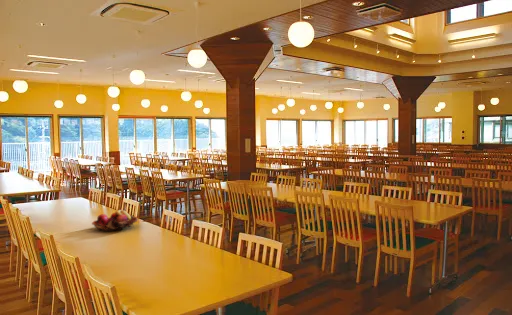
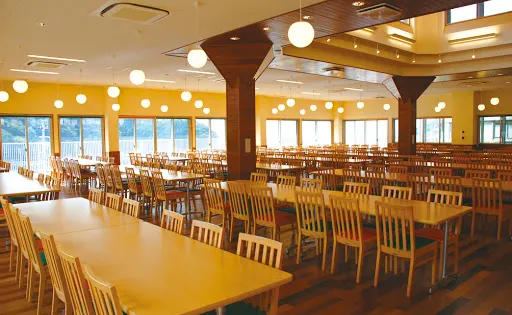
- fruit basket (116, 219)
